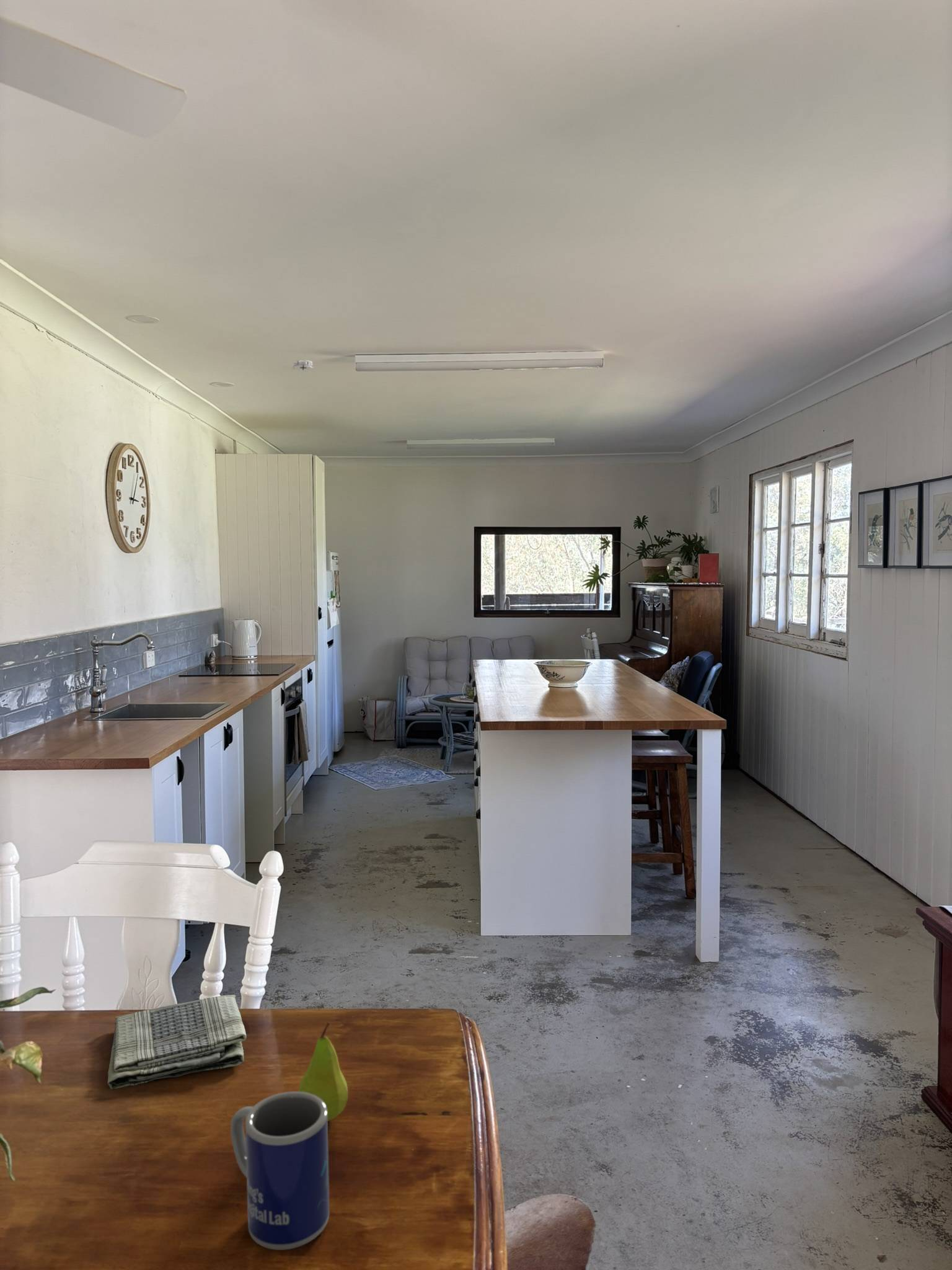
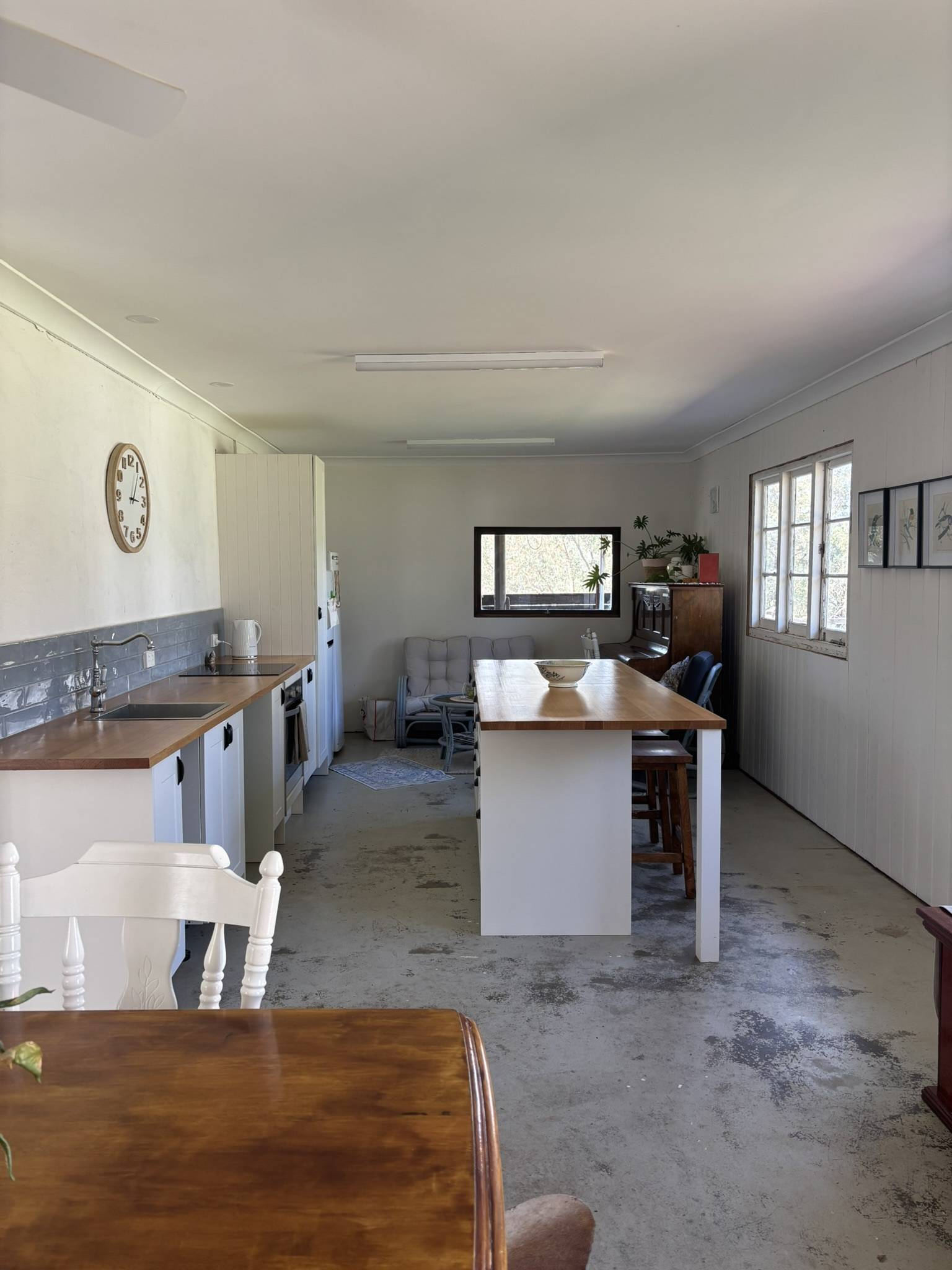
- dish towel (177, 1035)
- mug (274, 1160)
- fruit (322, 1069)
- smoke detector (302, 365)
